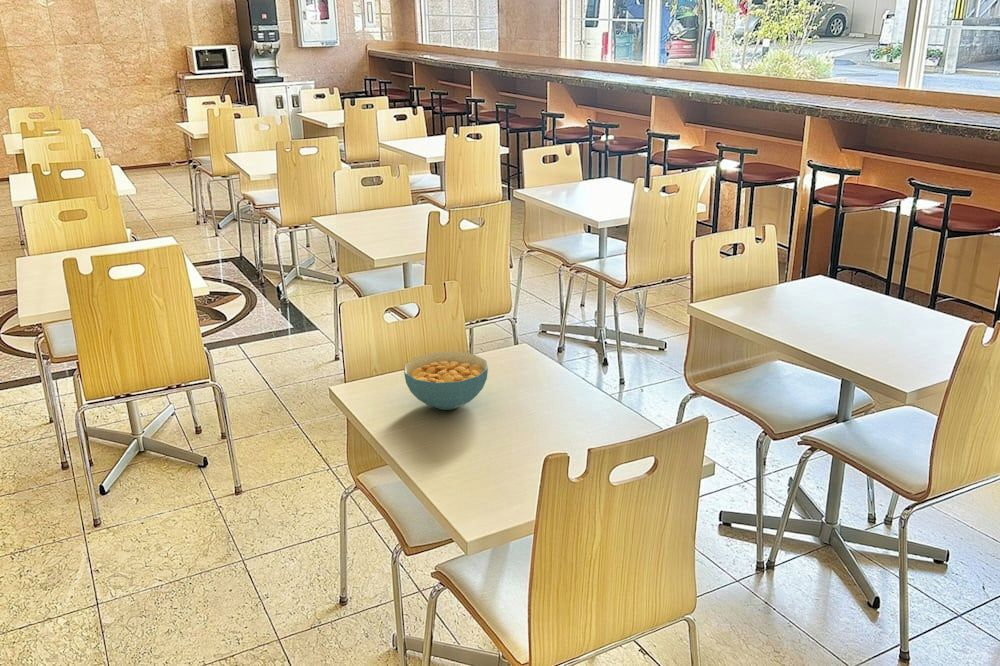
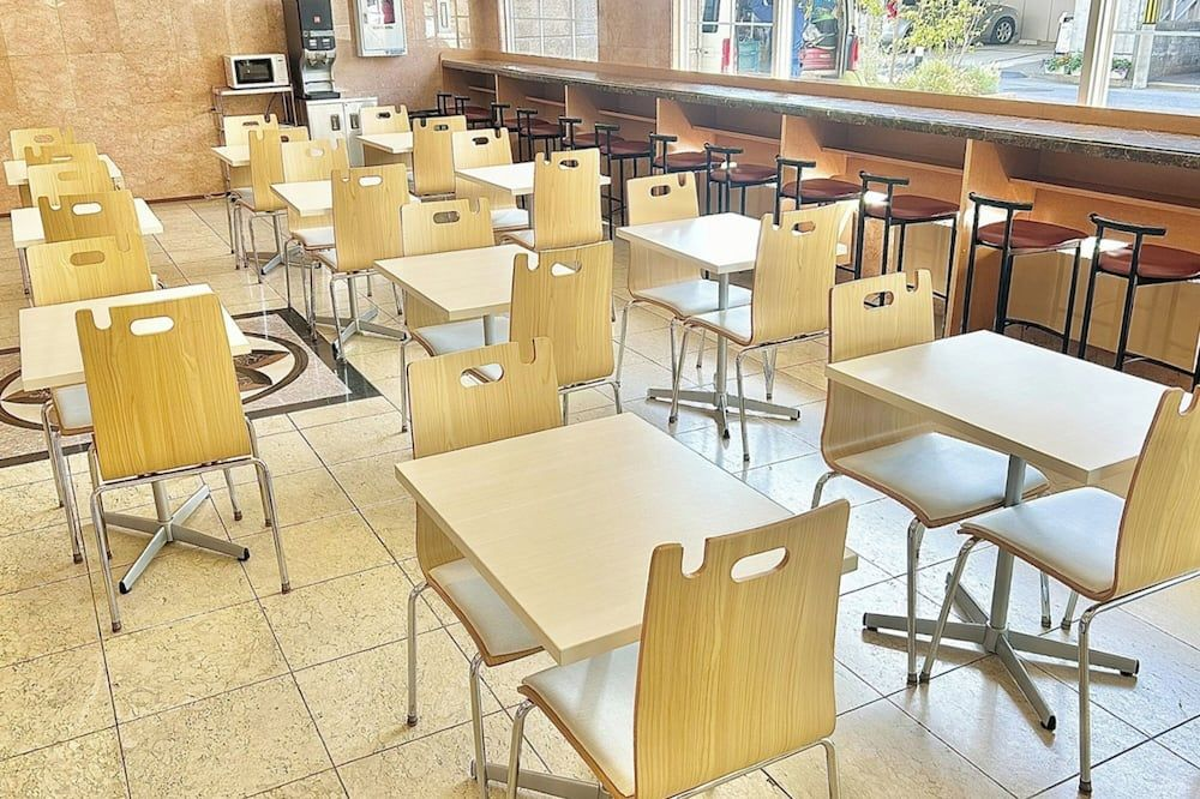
- cereal bowl (446, 385)
